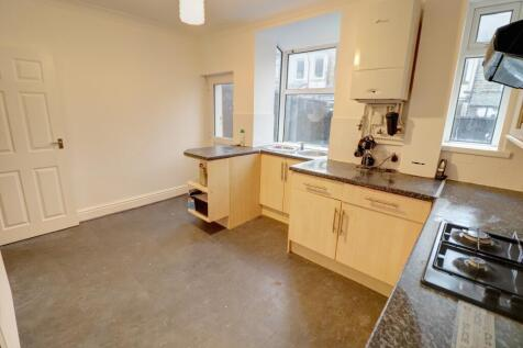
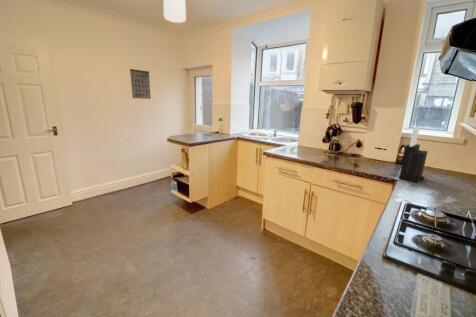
+ knife block (417, 154)
+ calendar (140, 81)
